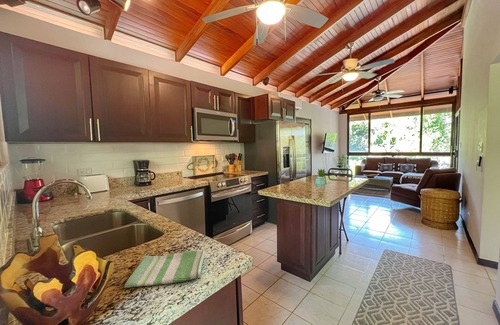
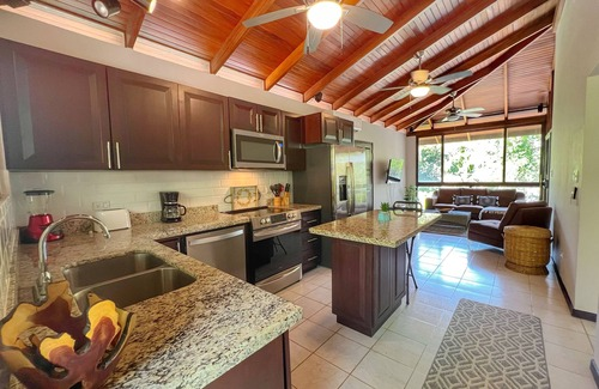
- dish towel (170, 266)
